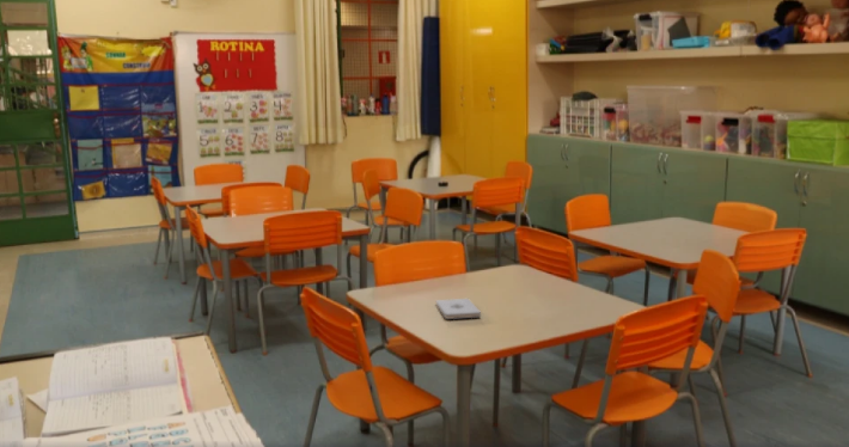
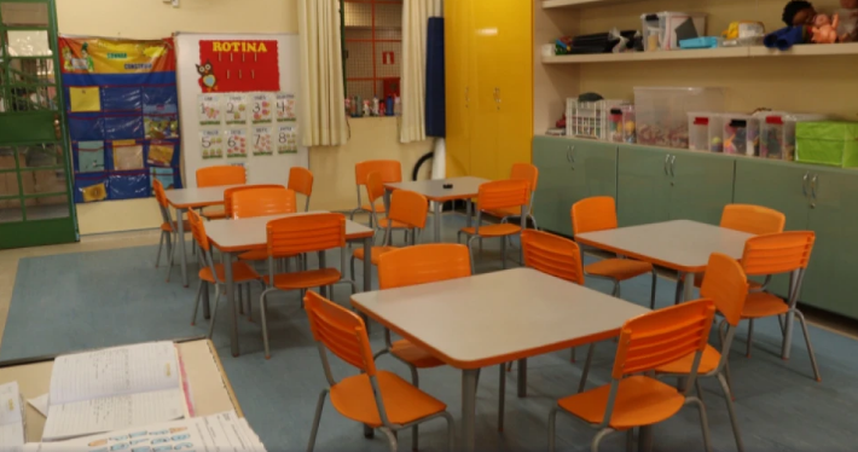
- notepad (457, 307)
